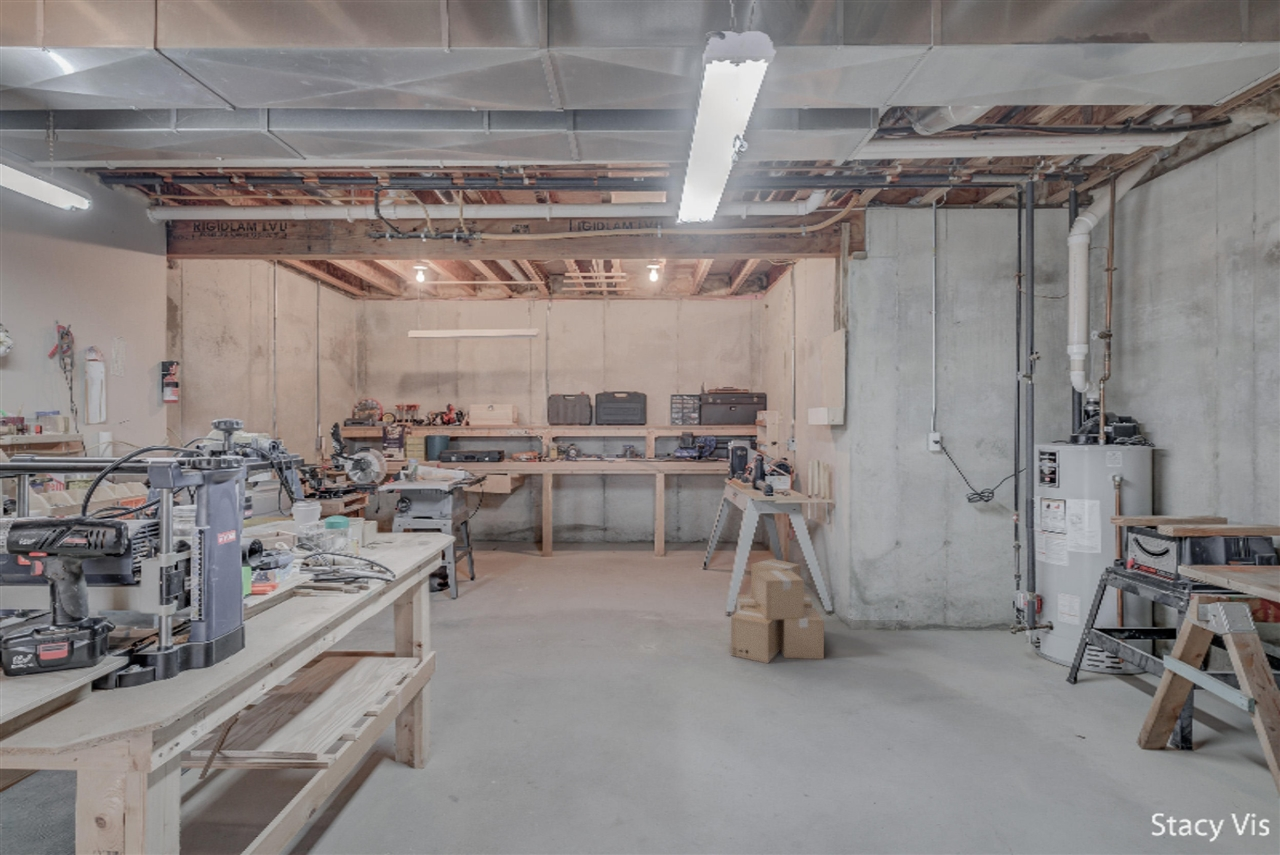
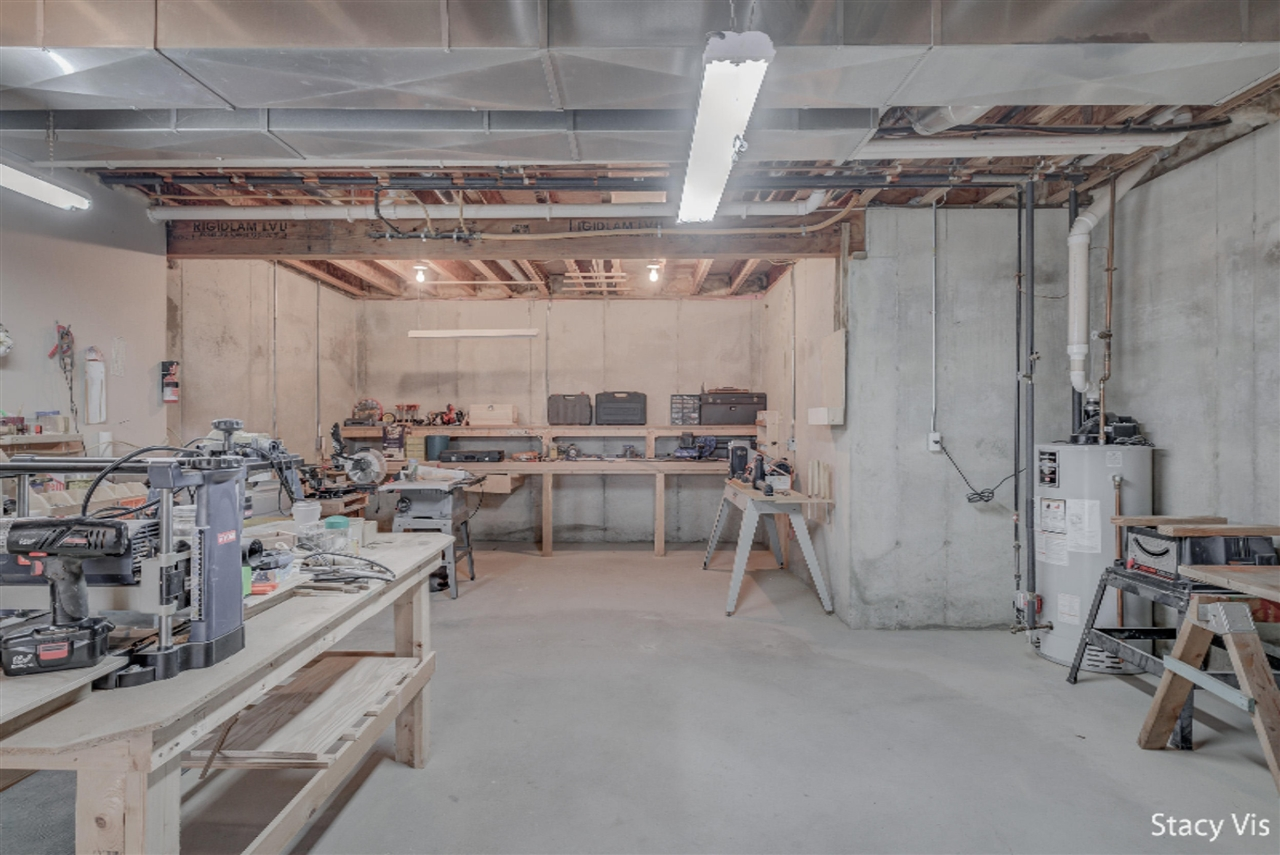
- cardboard box (773, 606)
